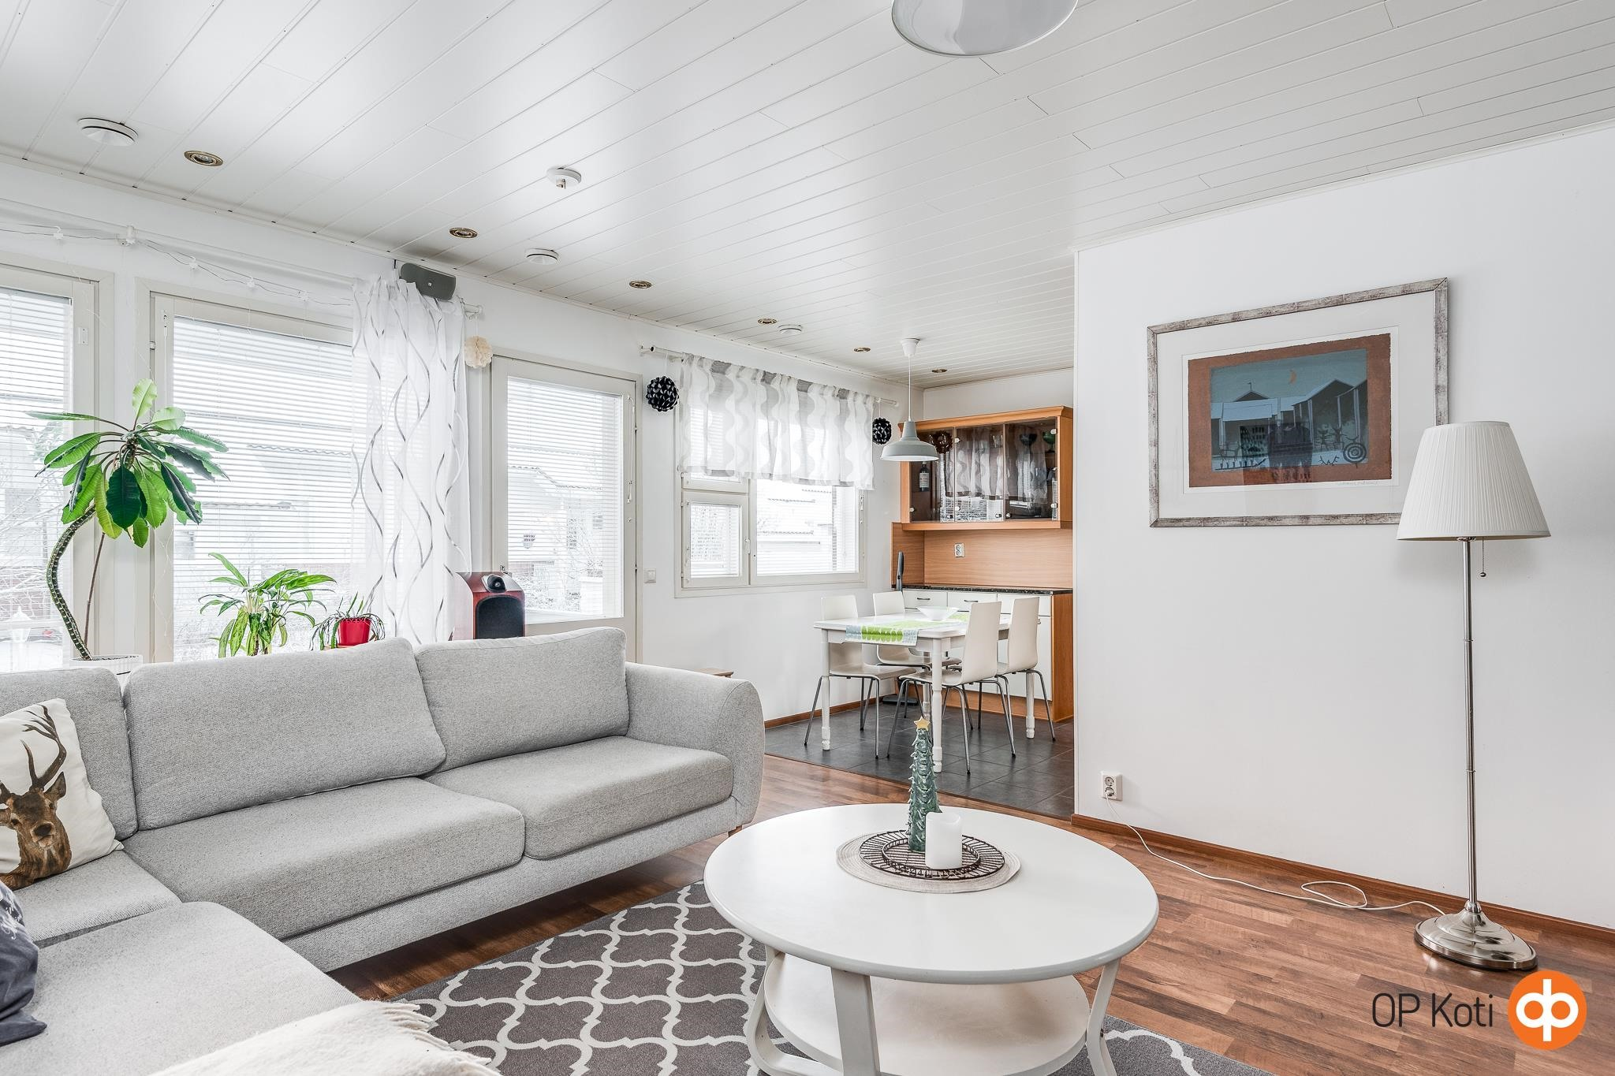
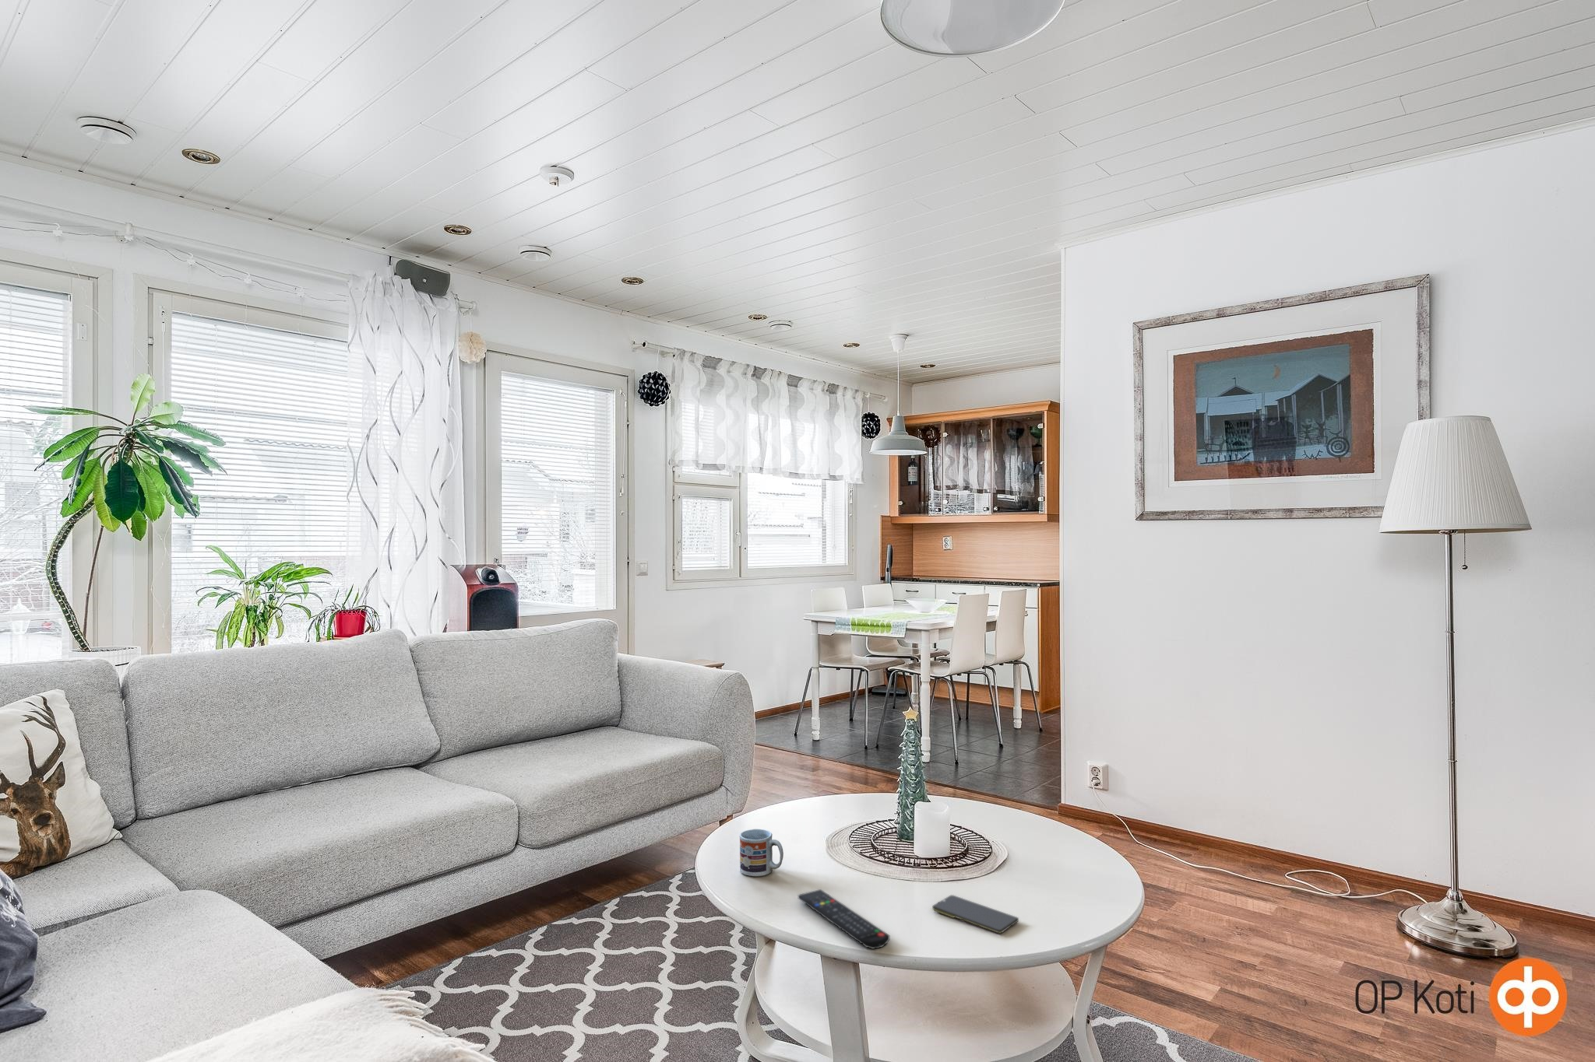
+ cup (761, 852)
+ remote control (842, 919)
+ smartphone (975, 914)
